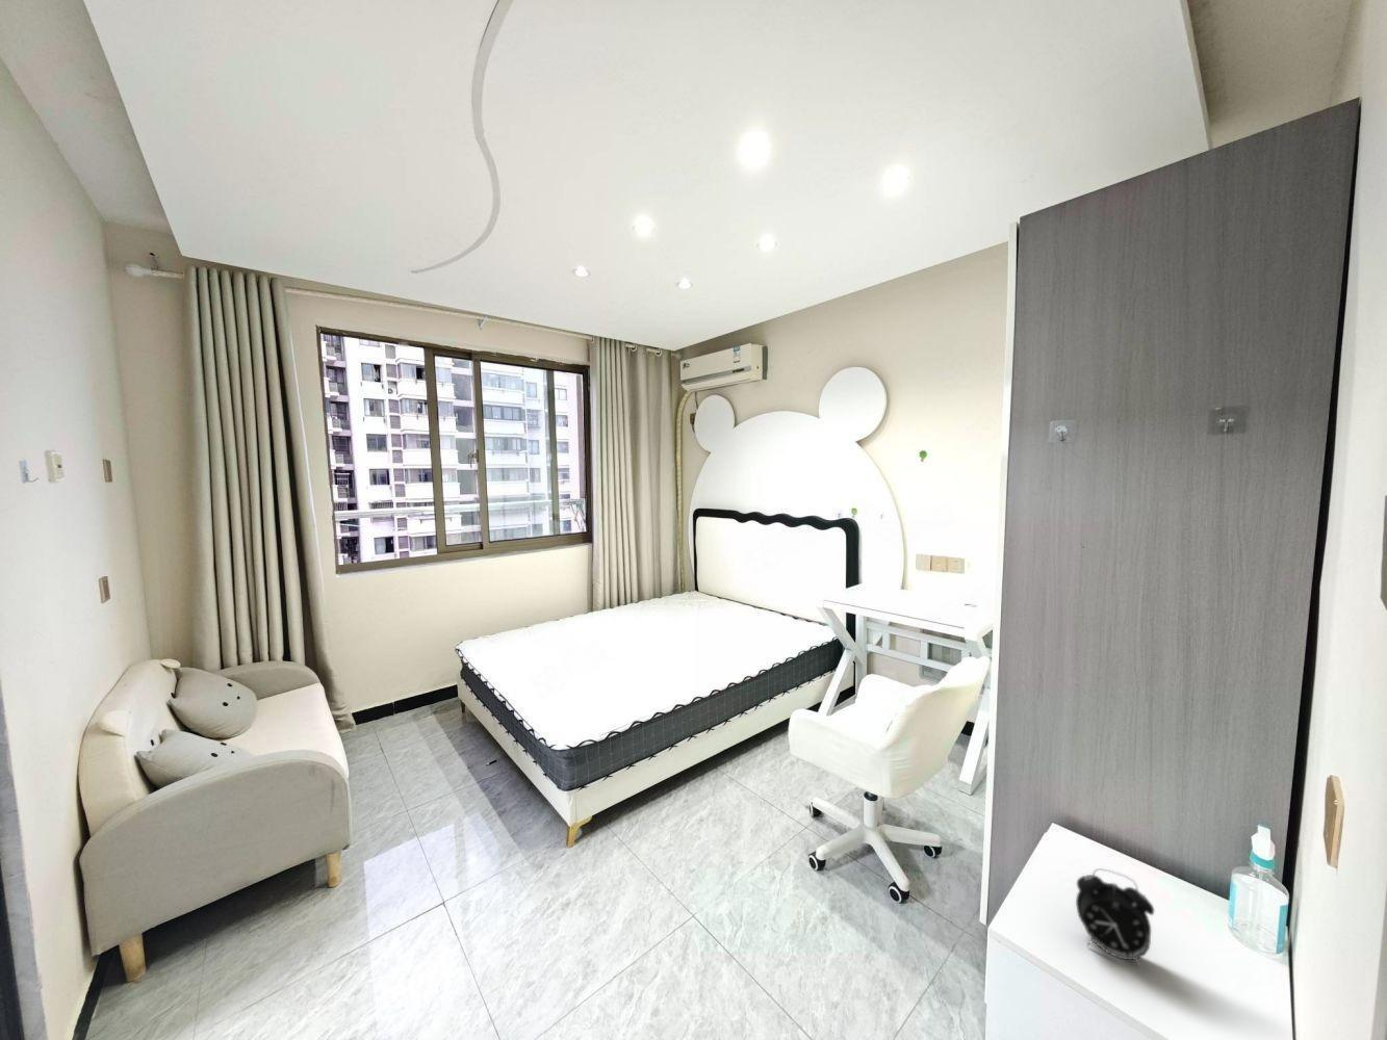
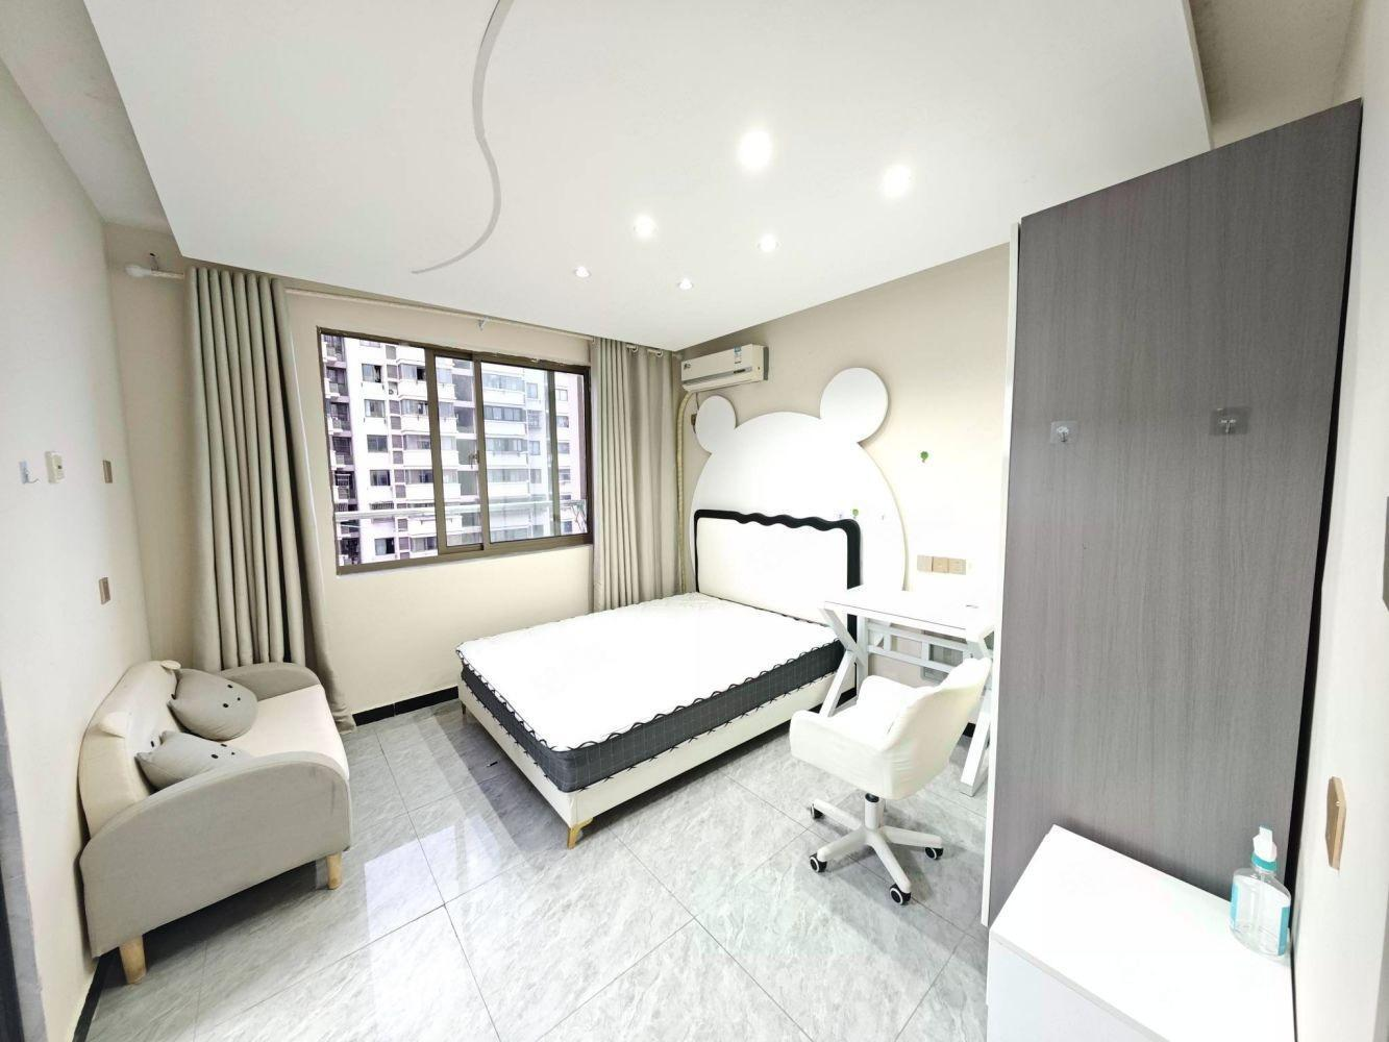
- alarm clock (1114, 913)
